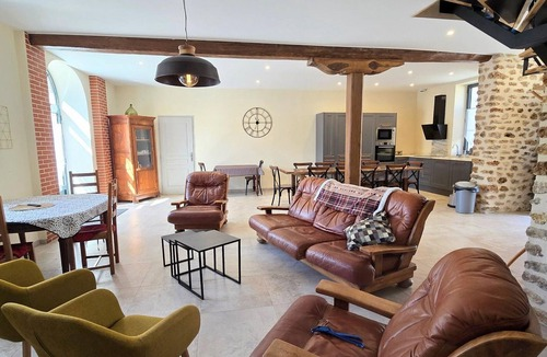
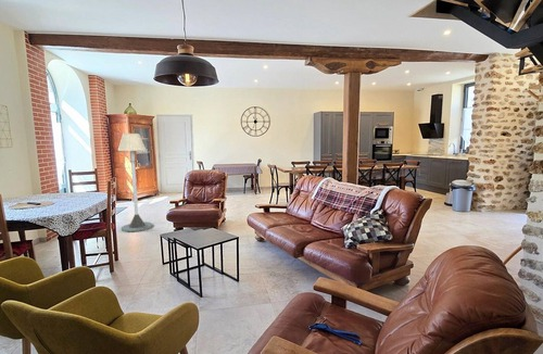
+ floor lamp (134, 181)
